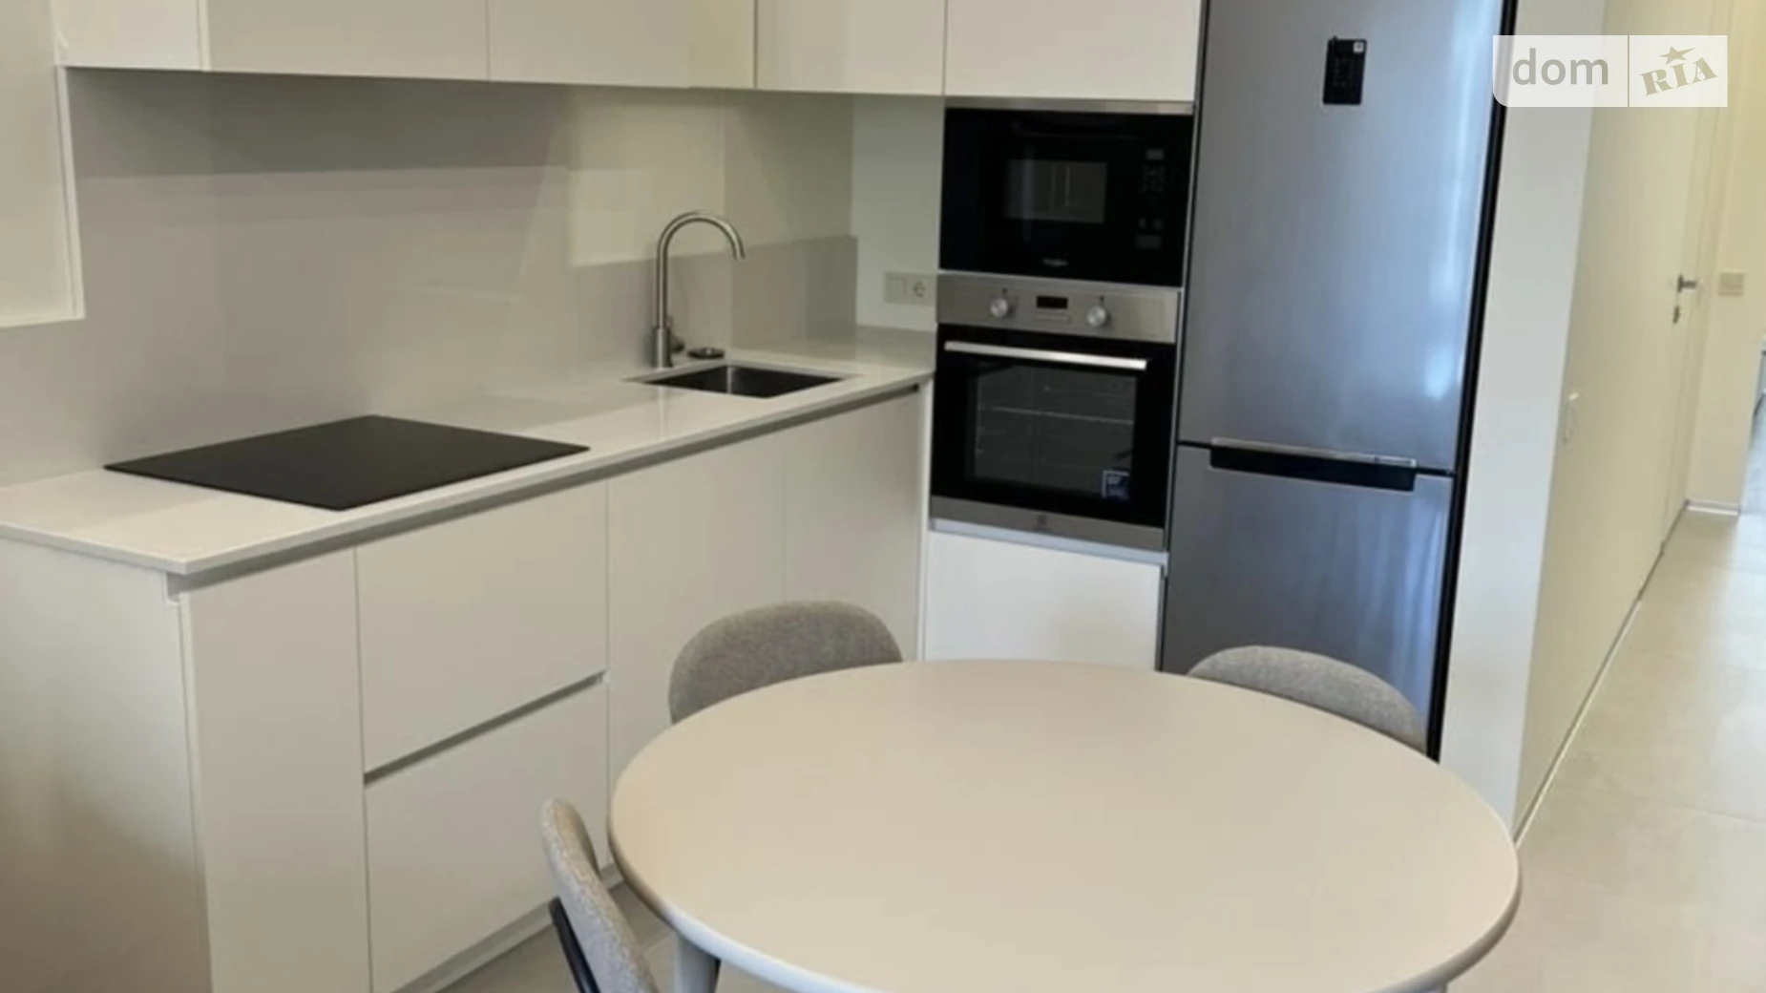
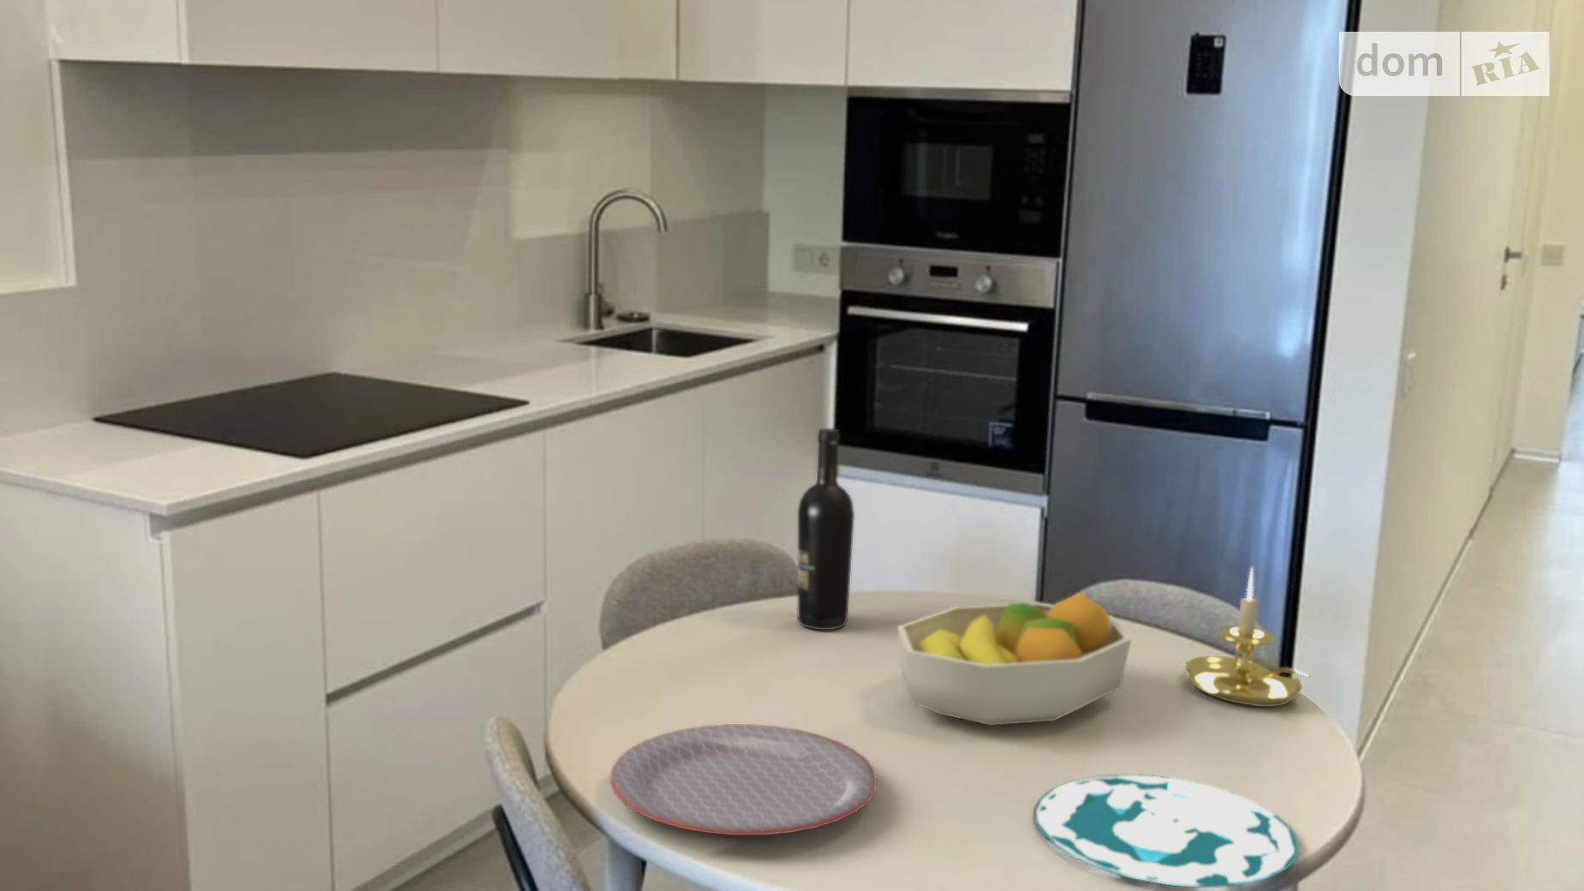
+ fruit bowl (1012, 651)
+ wine bottle (826, 527)
+ plate (743, 783)
+ plate (1164, 816)
+ candle holder (1253, 631)
